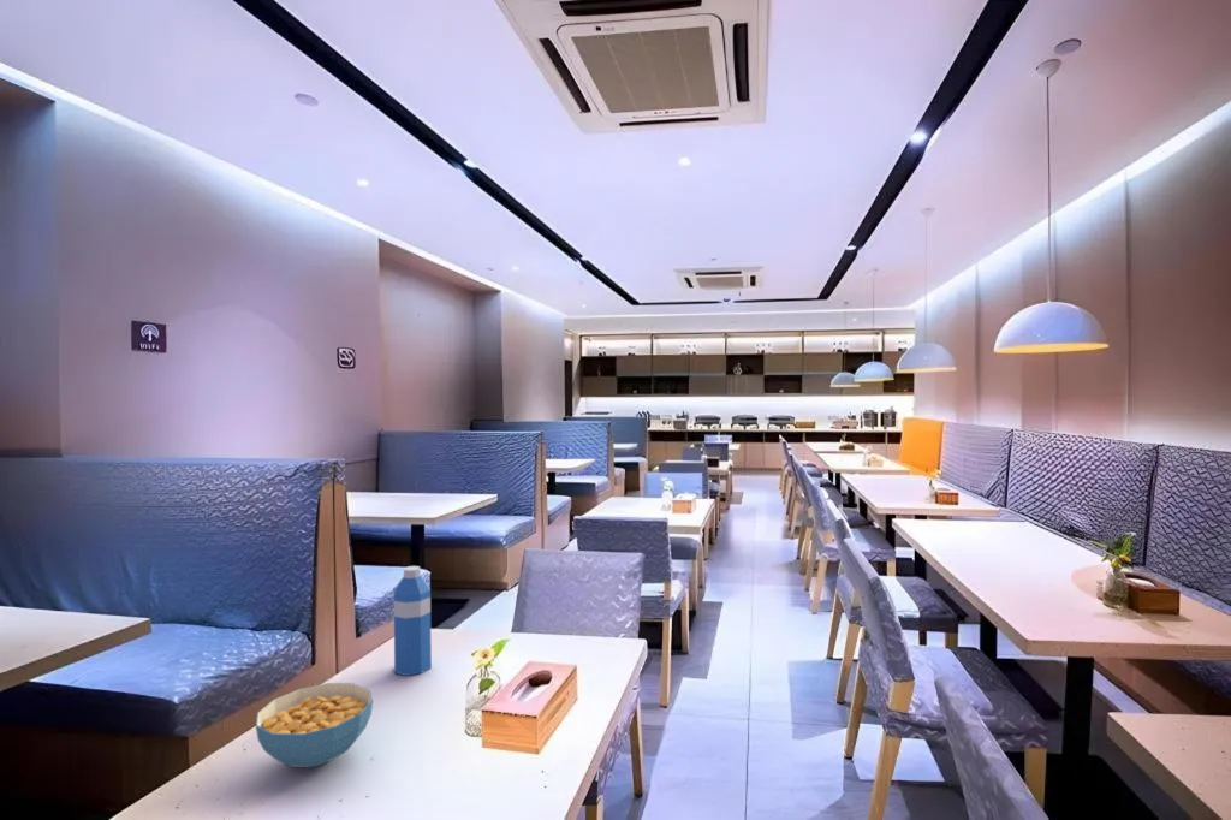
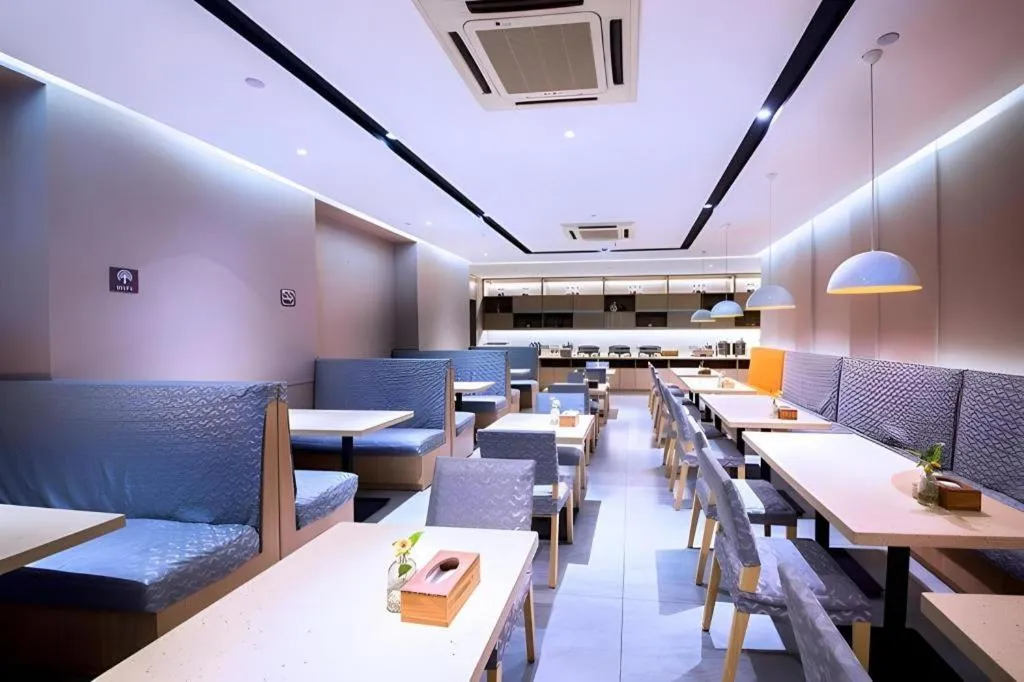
- water bottle (412, 617)
- cereal bowl (316, 732)
